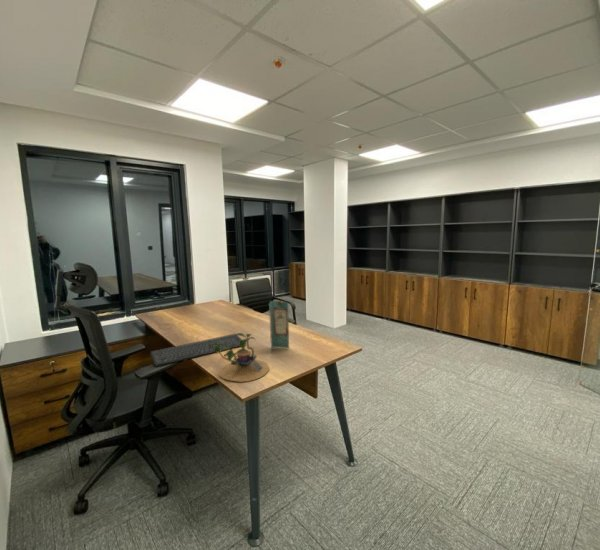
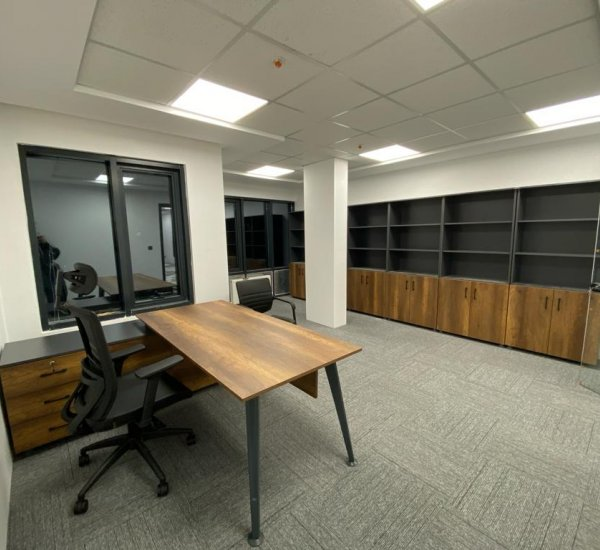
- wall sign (278, 326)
- plant (236, 356)
- keyboard (200, 348)
